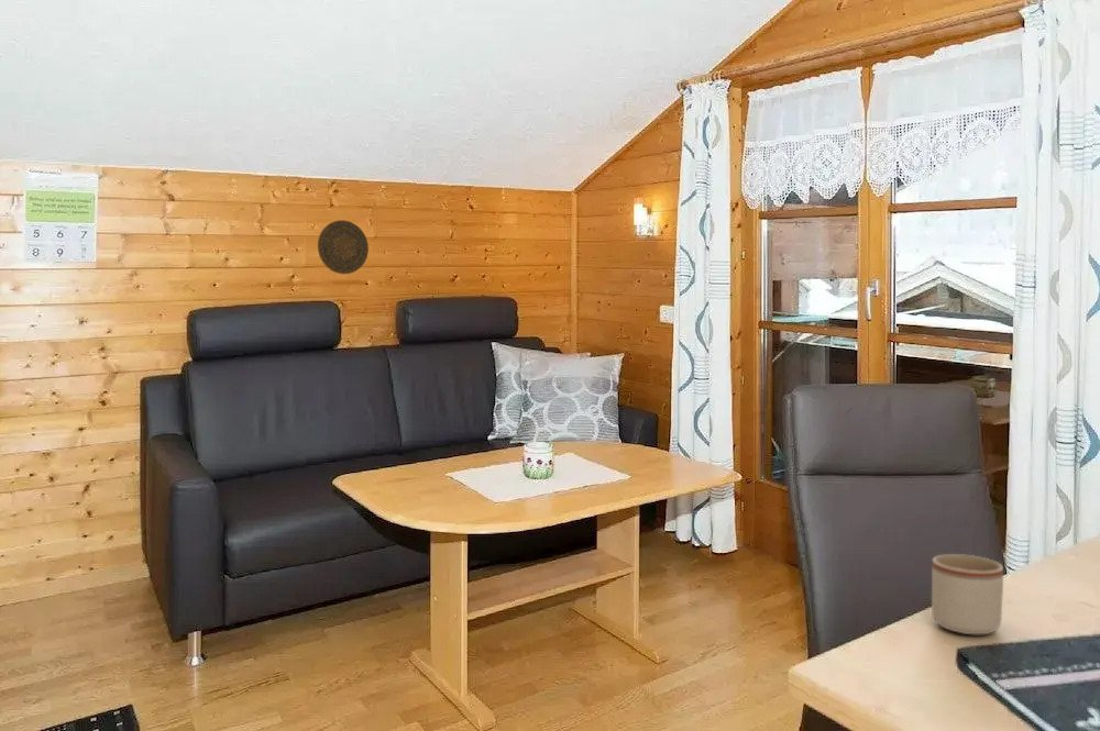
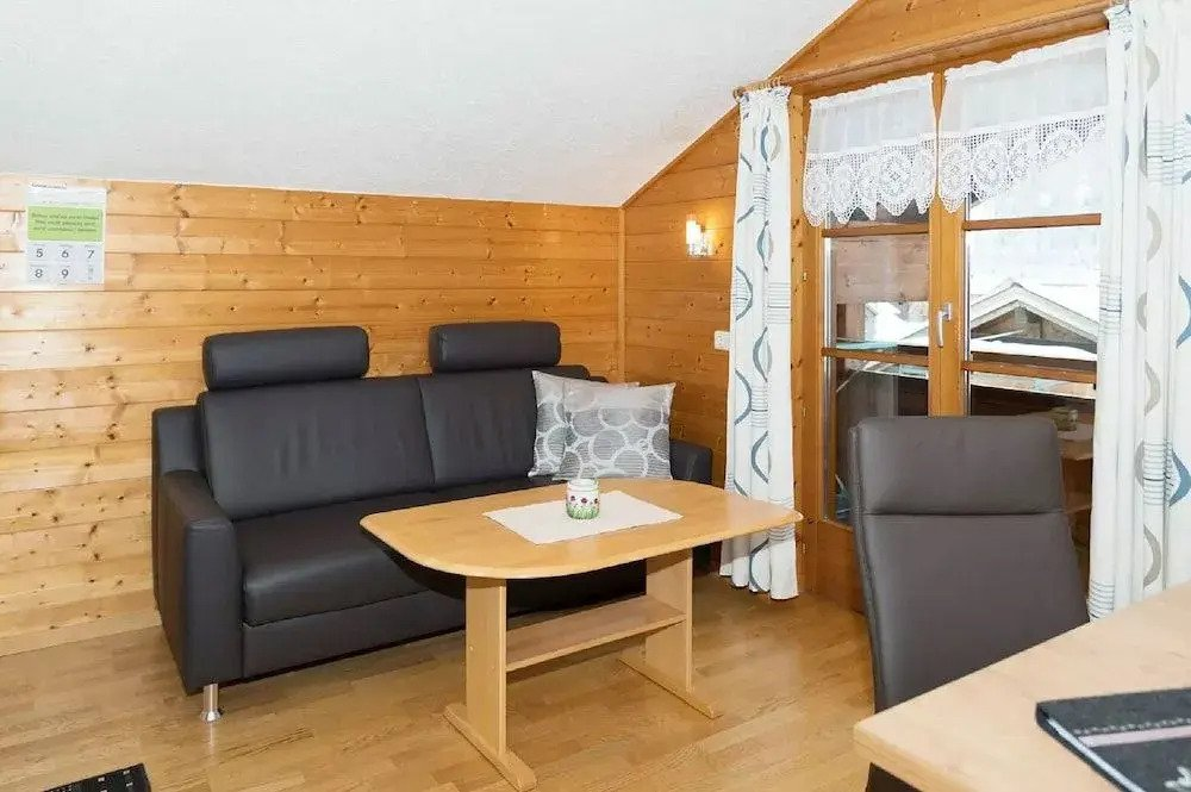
- mug (969, 591)
- decorative plate (344, 246)
